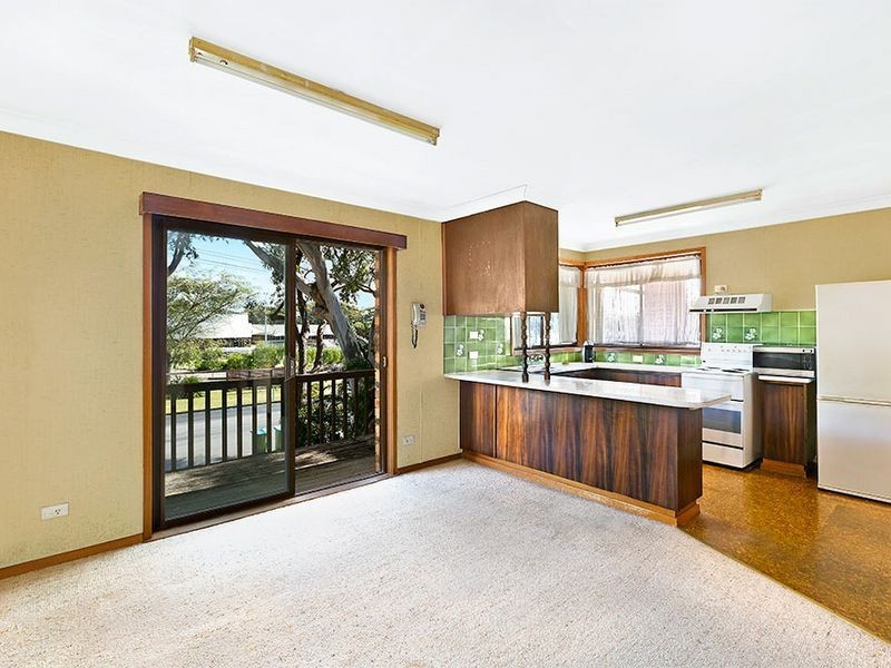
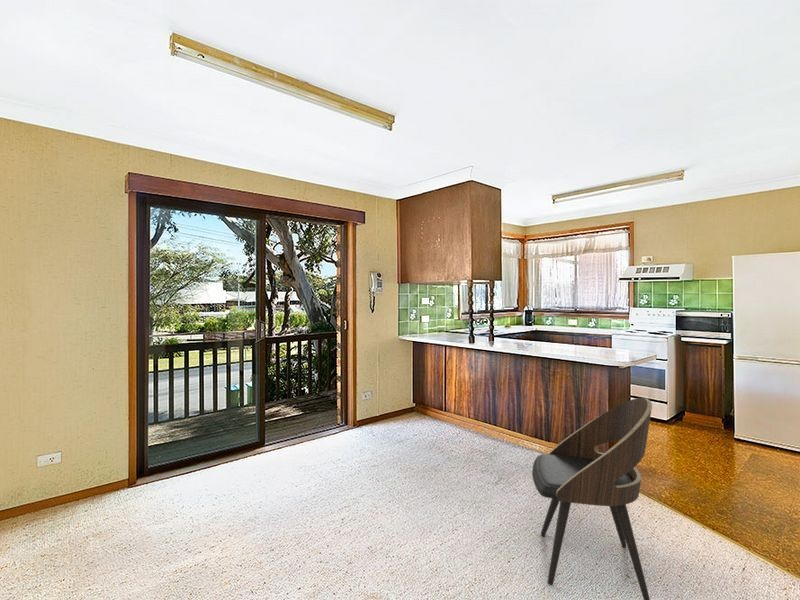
+ dining chair (589, 480)
